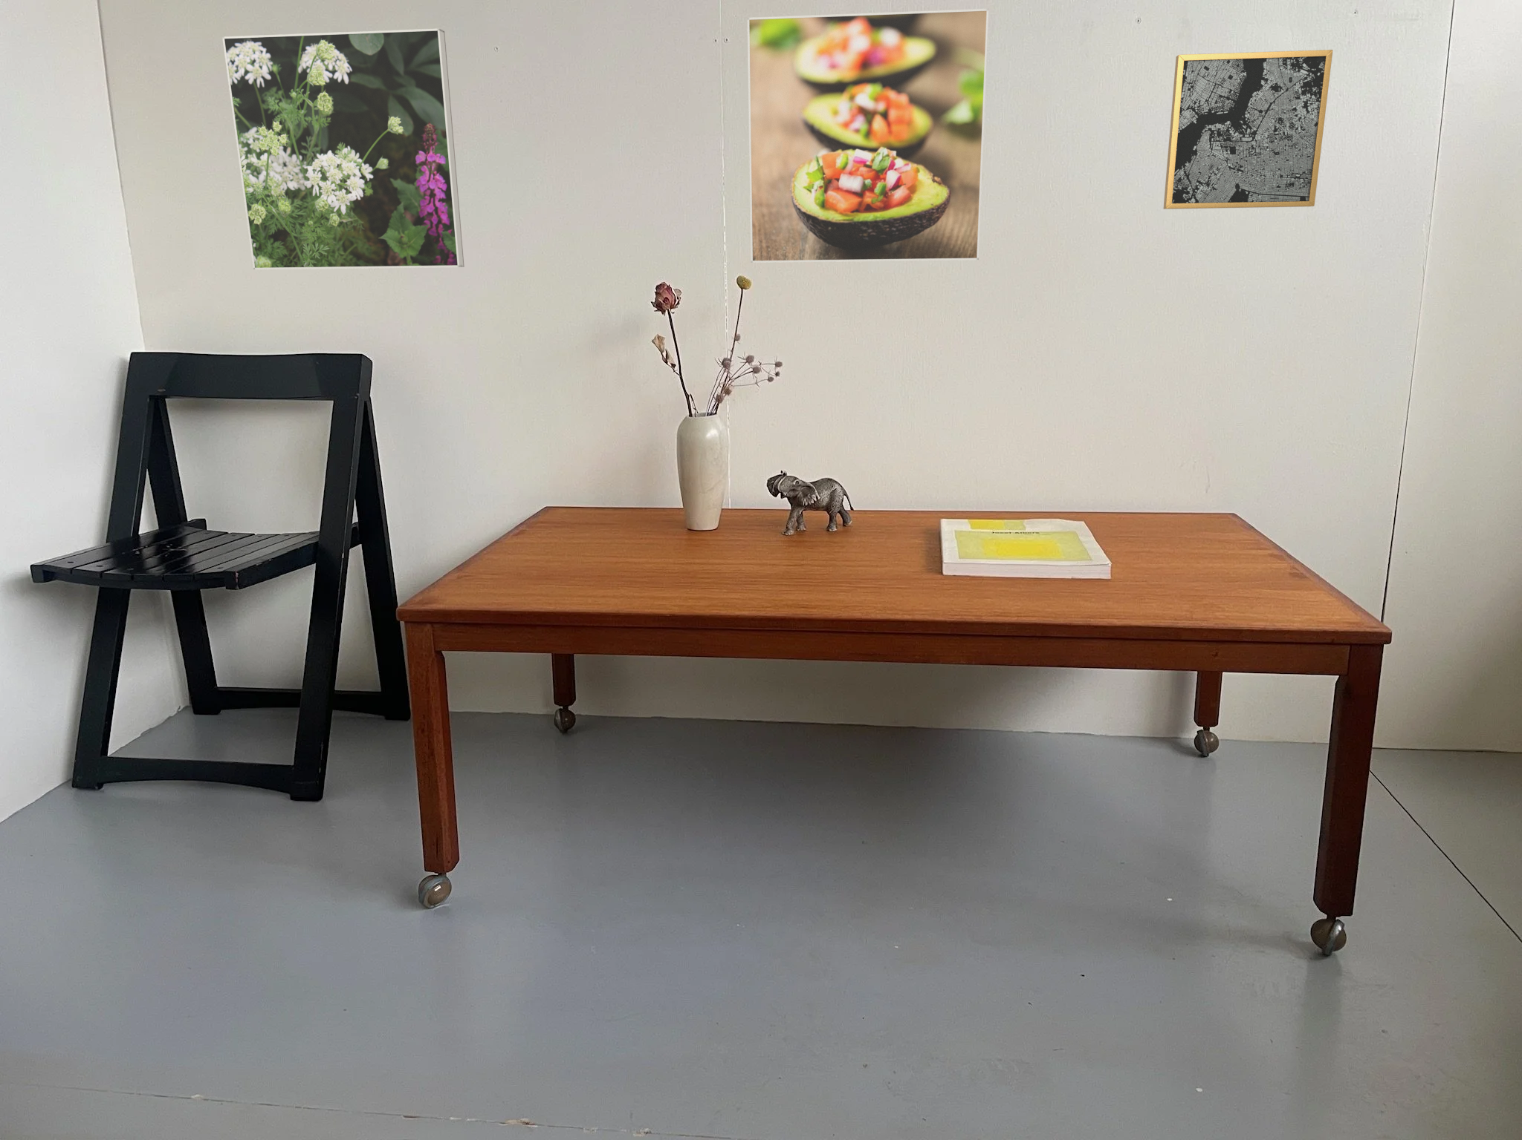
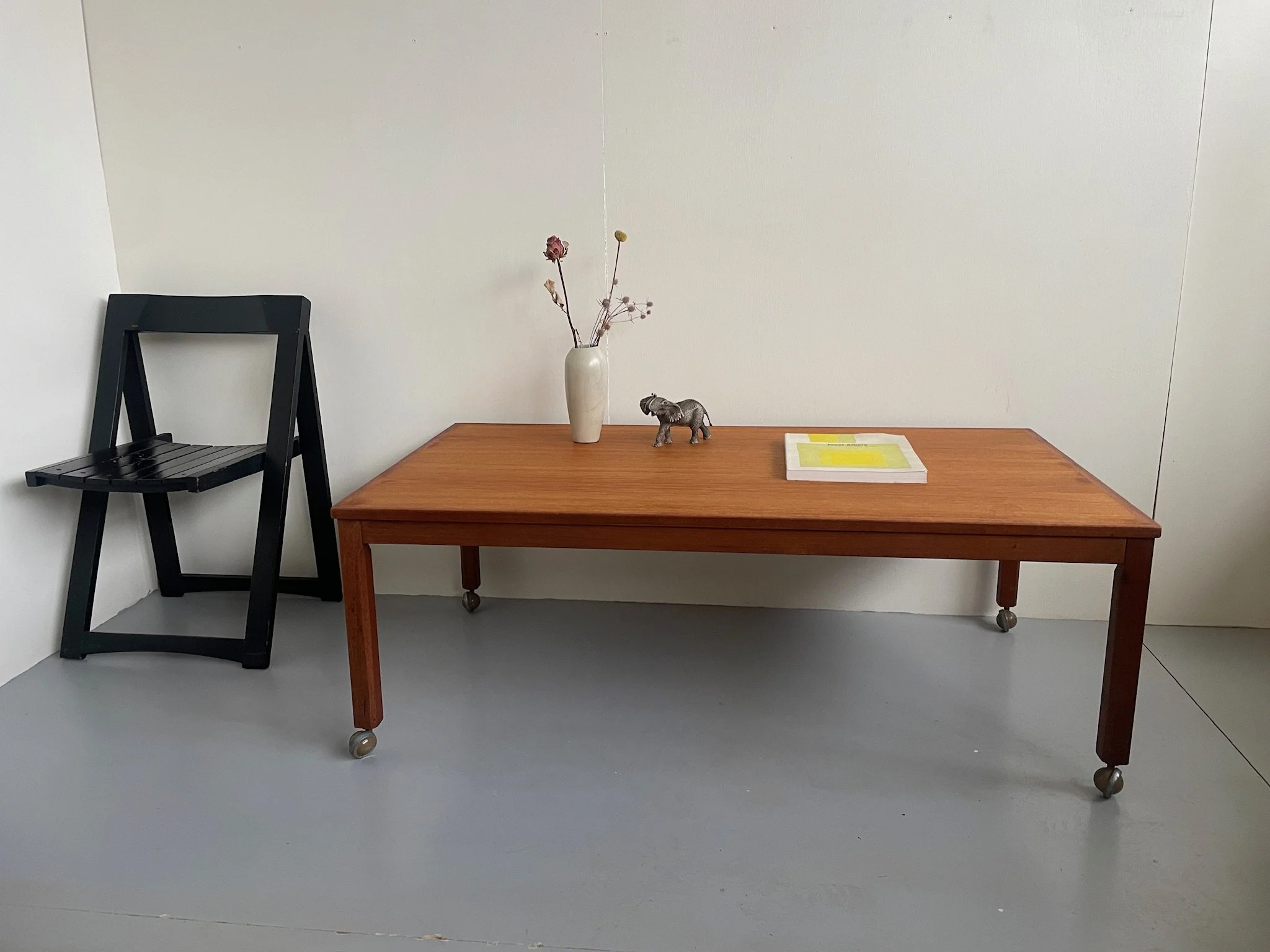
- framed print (345, 153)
- wall art (1245, 132)
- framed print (865, 141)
